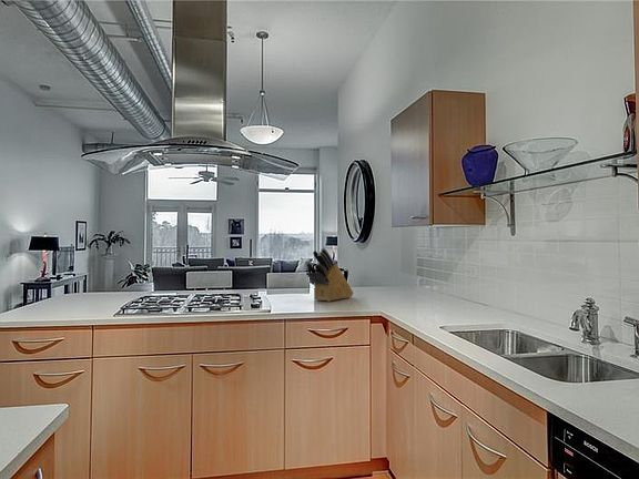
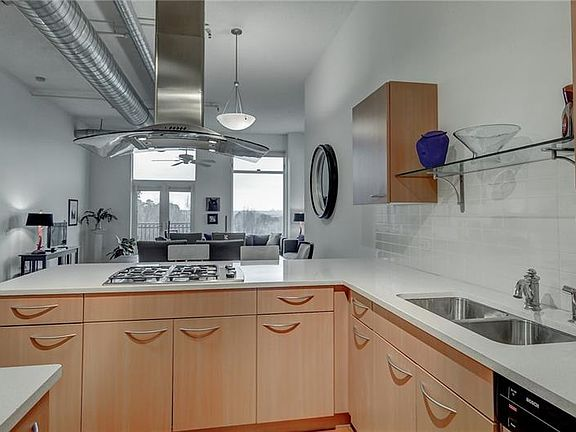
- knife block (329, 273)
